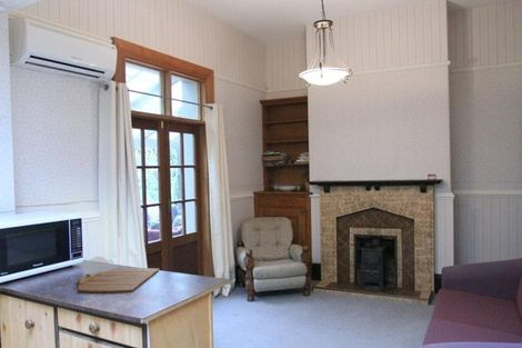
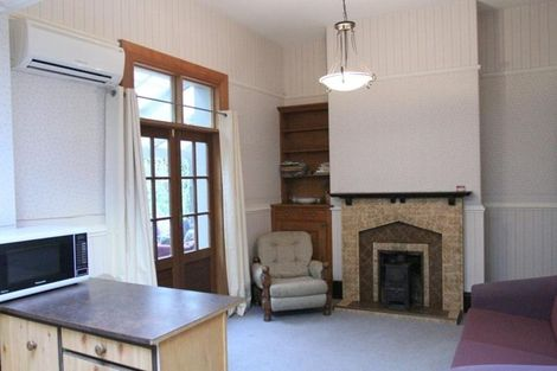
- cutting board (112, 278)
